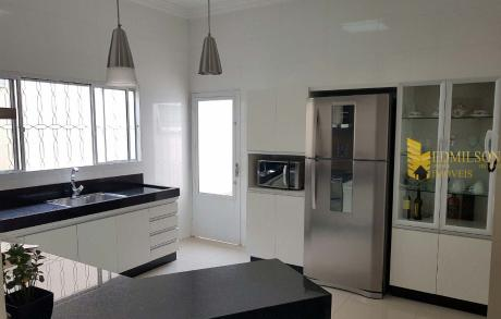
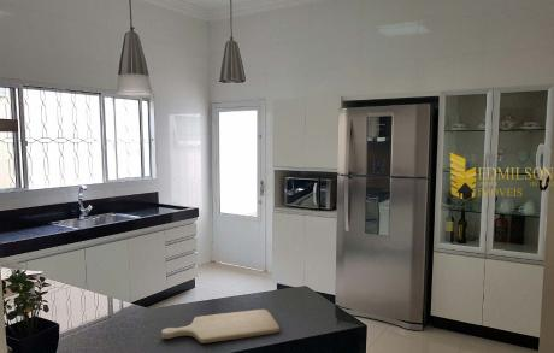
+ chopping board (219, 326)
